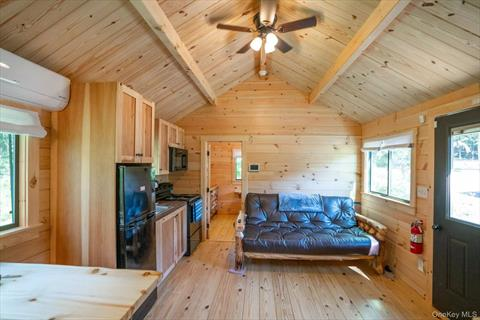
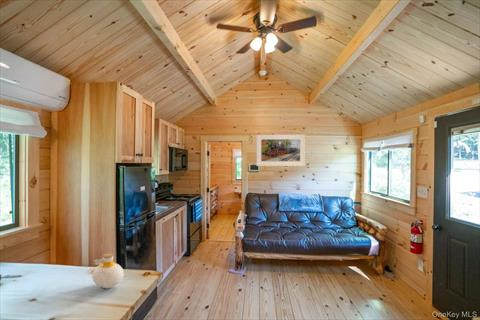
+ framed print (280, 150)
+ bottle (106, 269)
